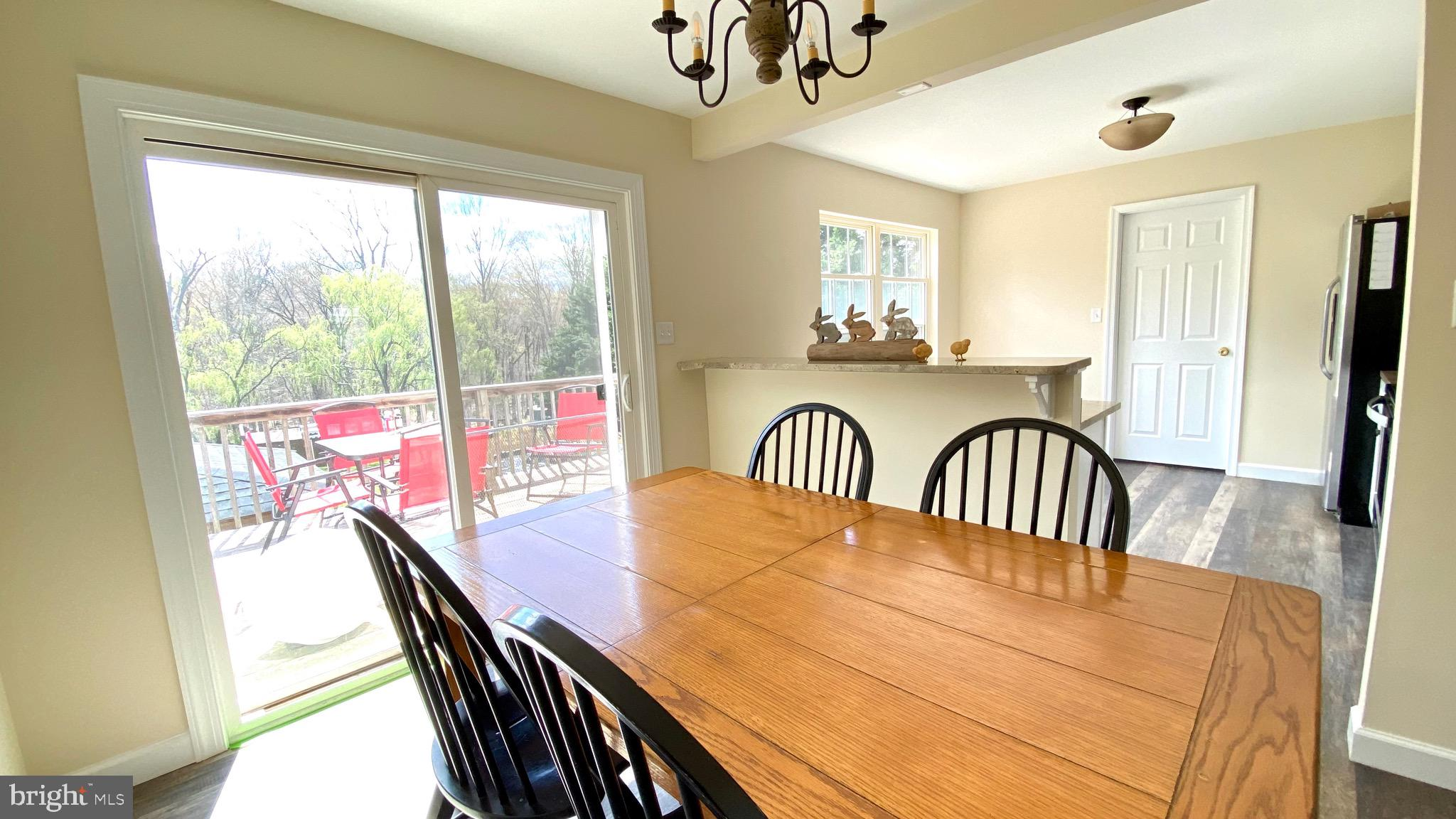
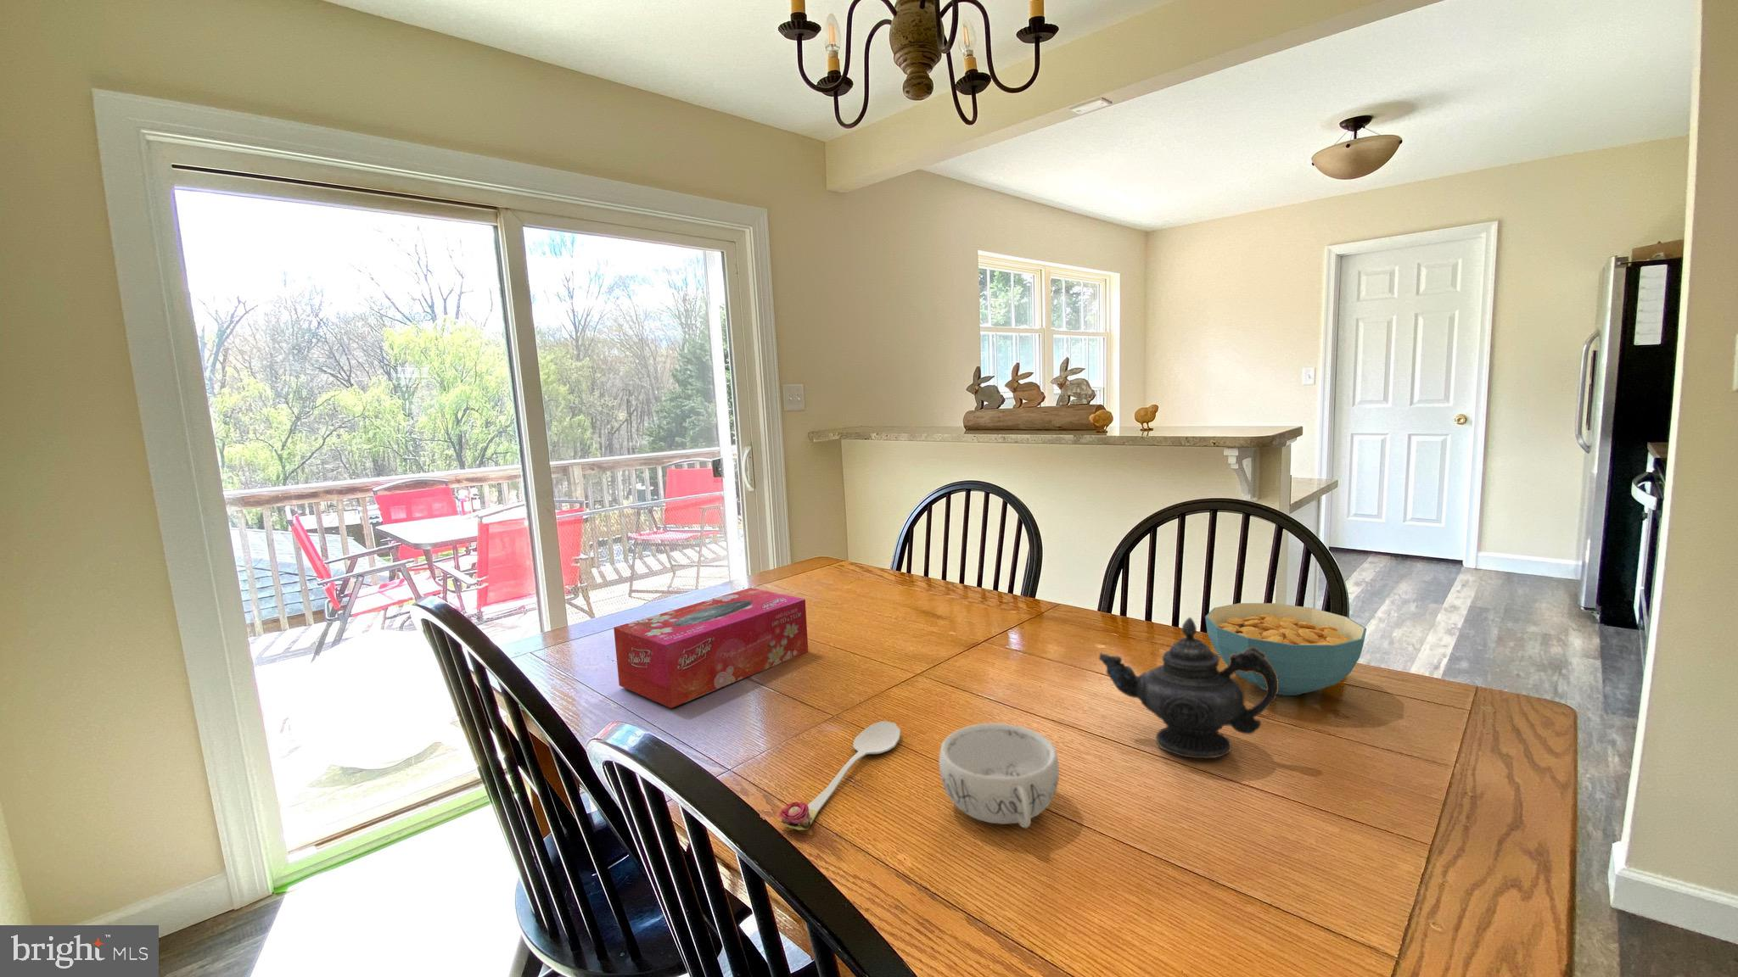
+ decorative bowl (1001, 781)
+ spoon (844, 767)
+ tissue box (715, 641)
+ teapot (1183, 682)
+ cereal bowl (1282, 655)
